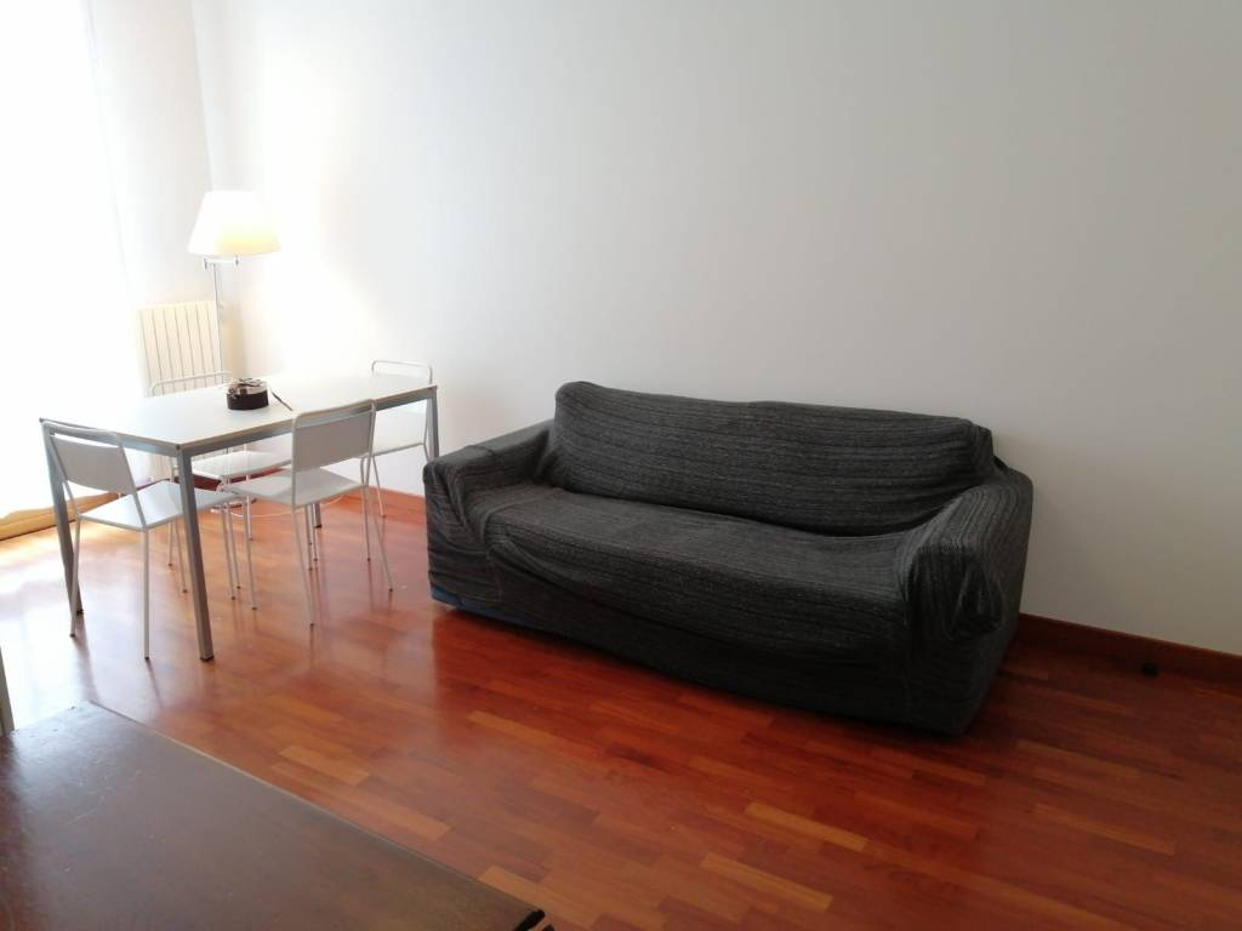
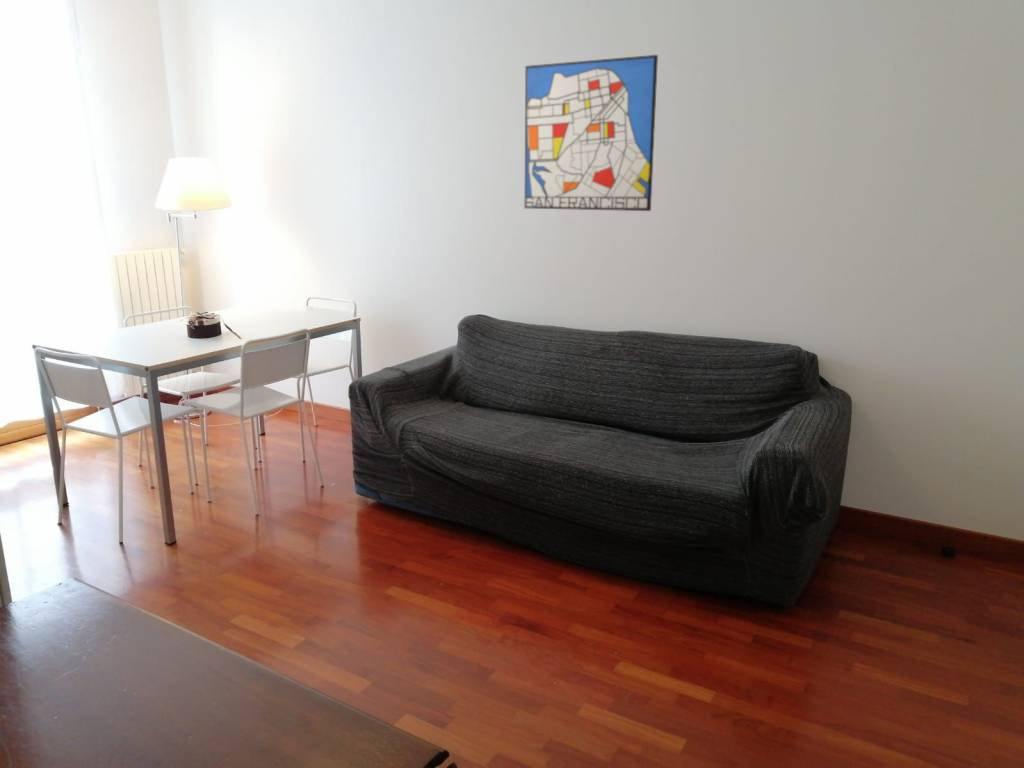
+ wall art (586, 136)
